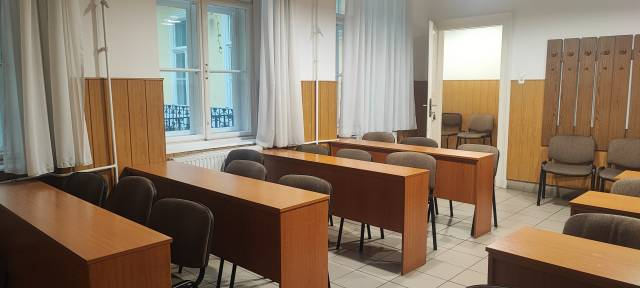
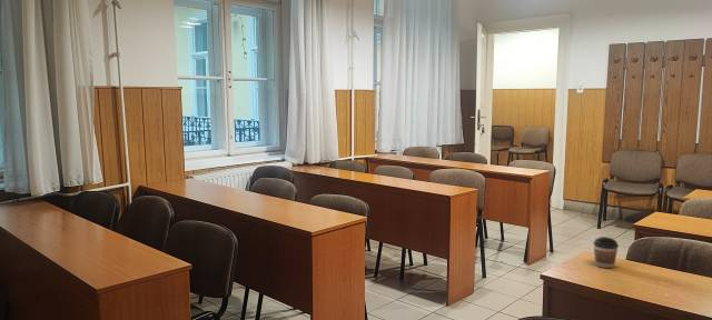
+ coffee cup (605, 250)
